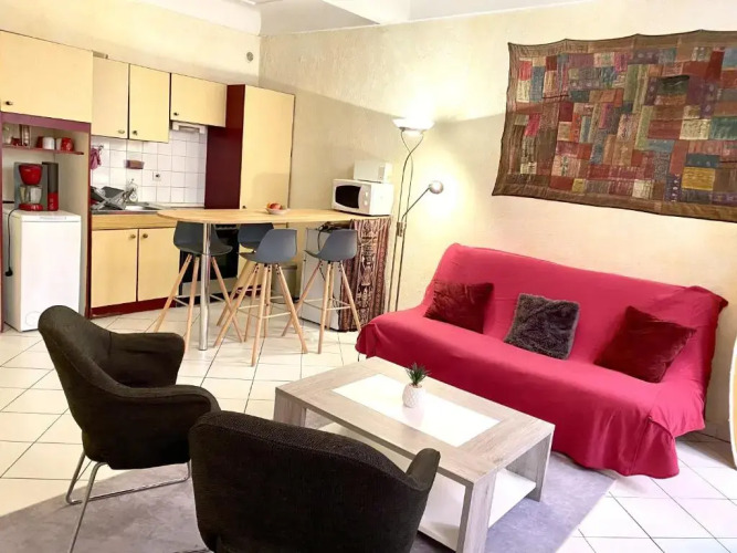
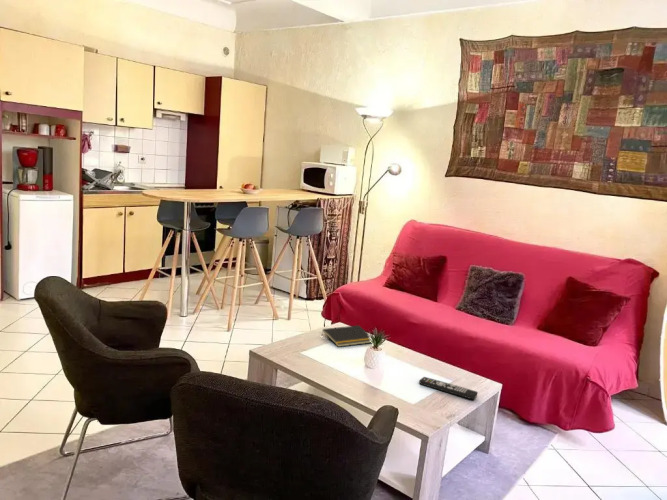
+ remote control (447, 388)
+ notepad (348, 335)
